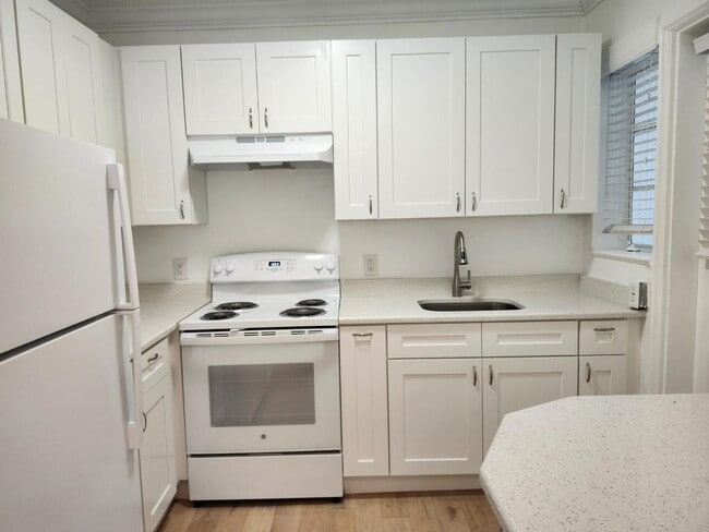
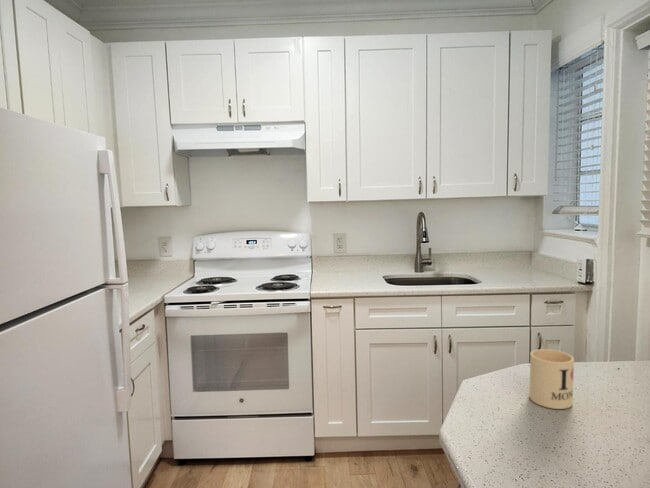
+ mug (553, 375)
